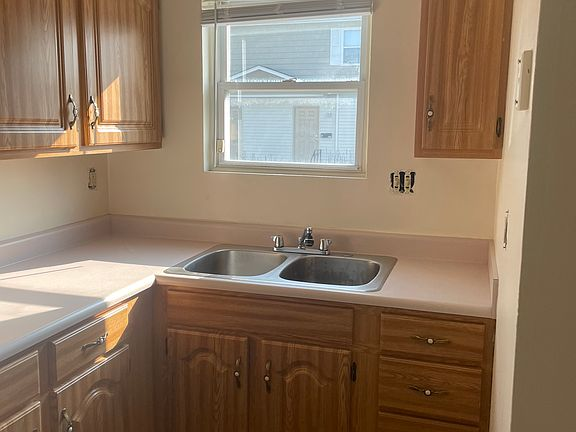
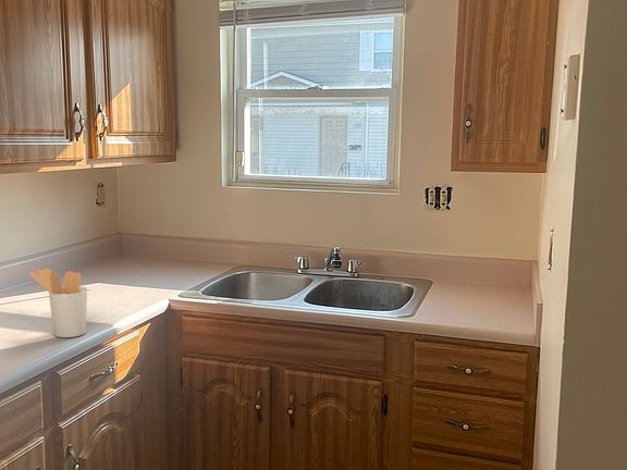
+ utensil holder (60, 300)
